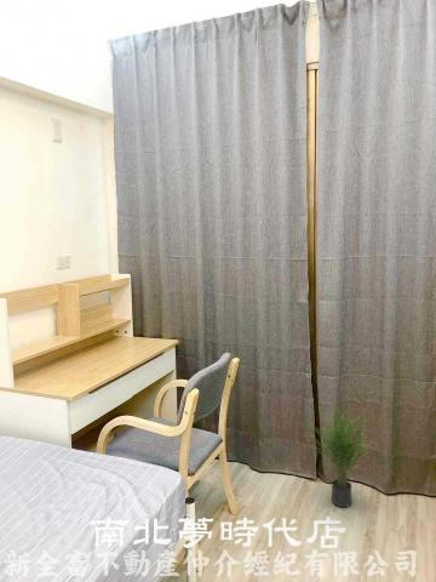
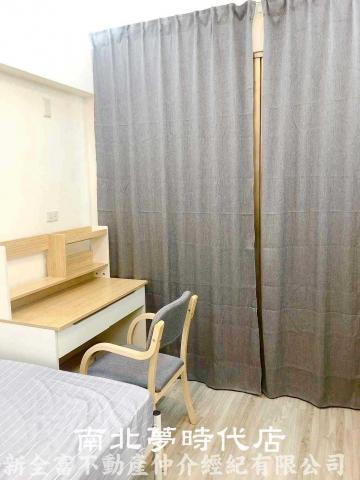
- potted plant (335, 455)
